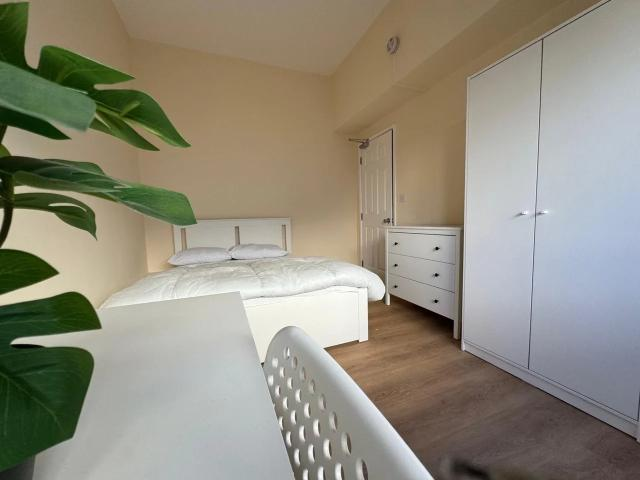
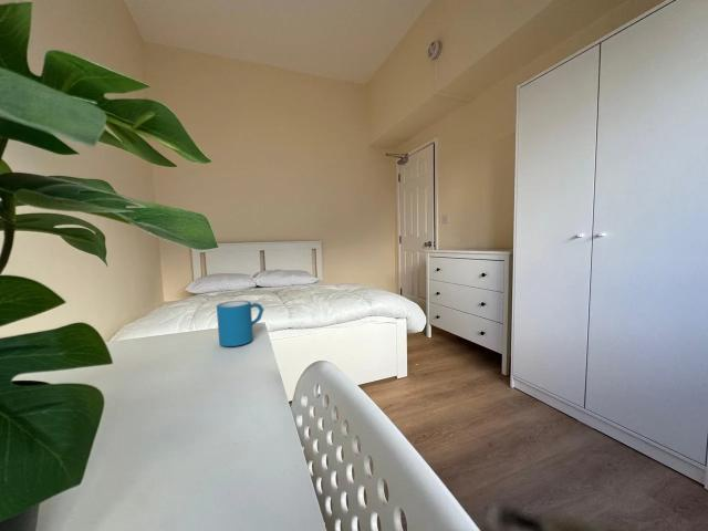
+ mug (242, 321)
